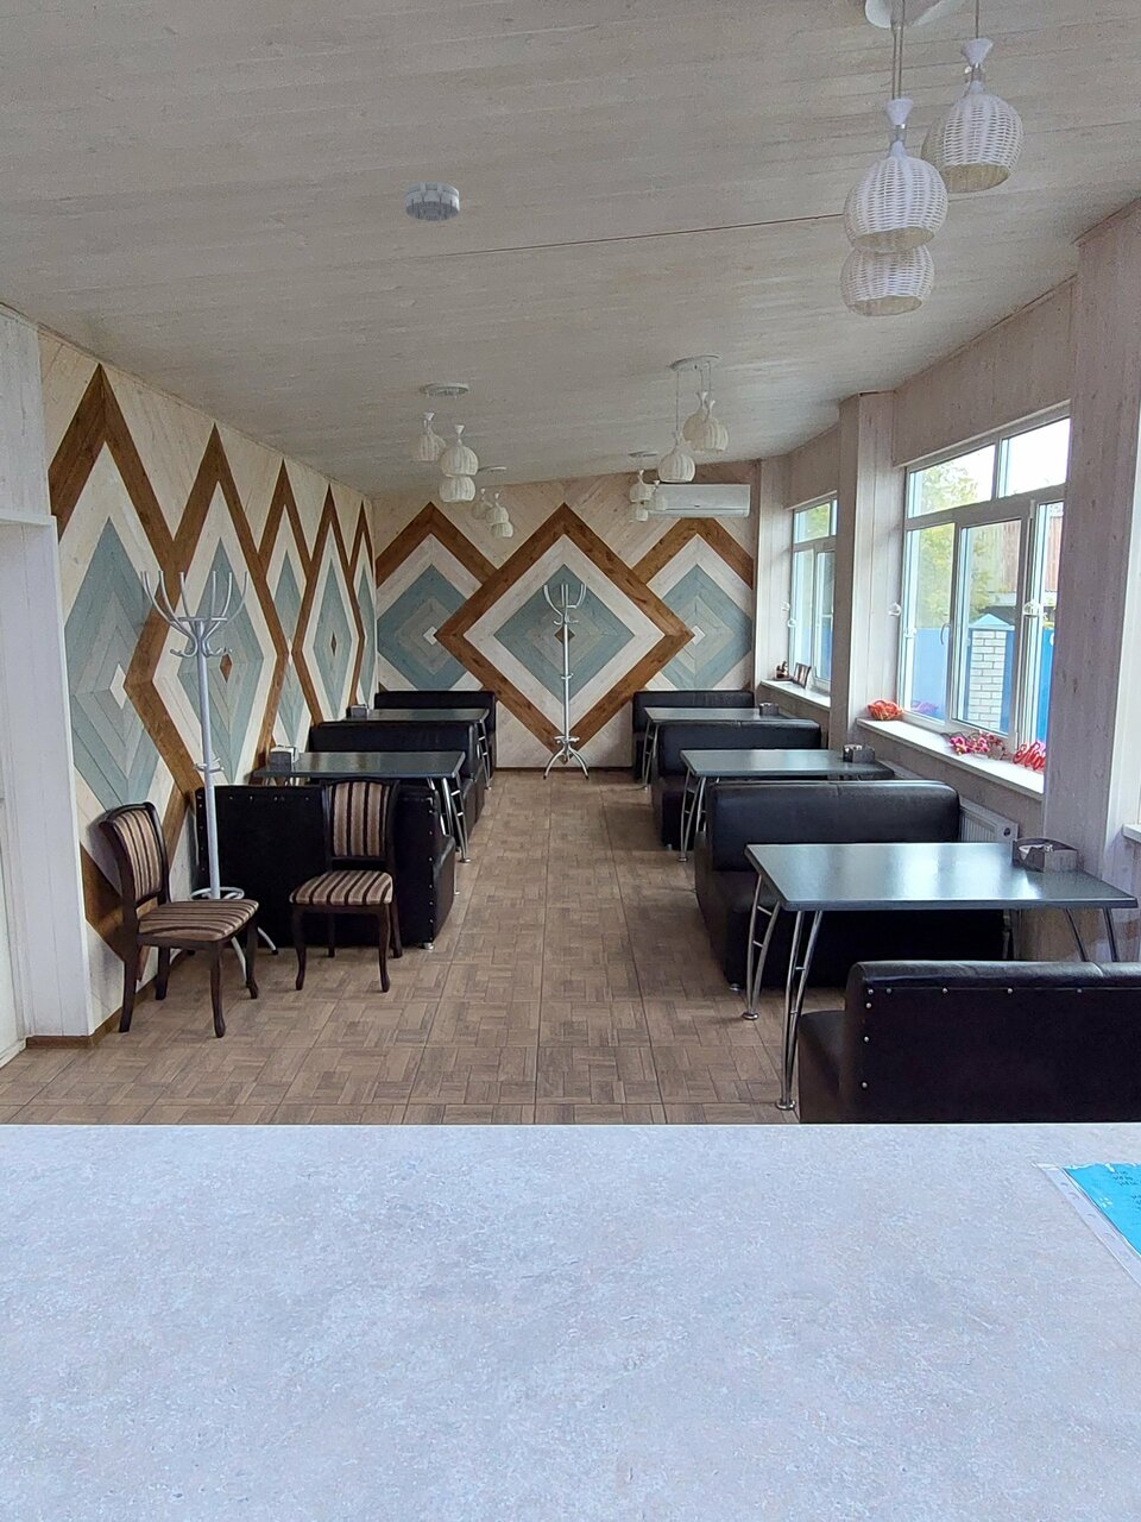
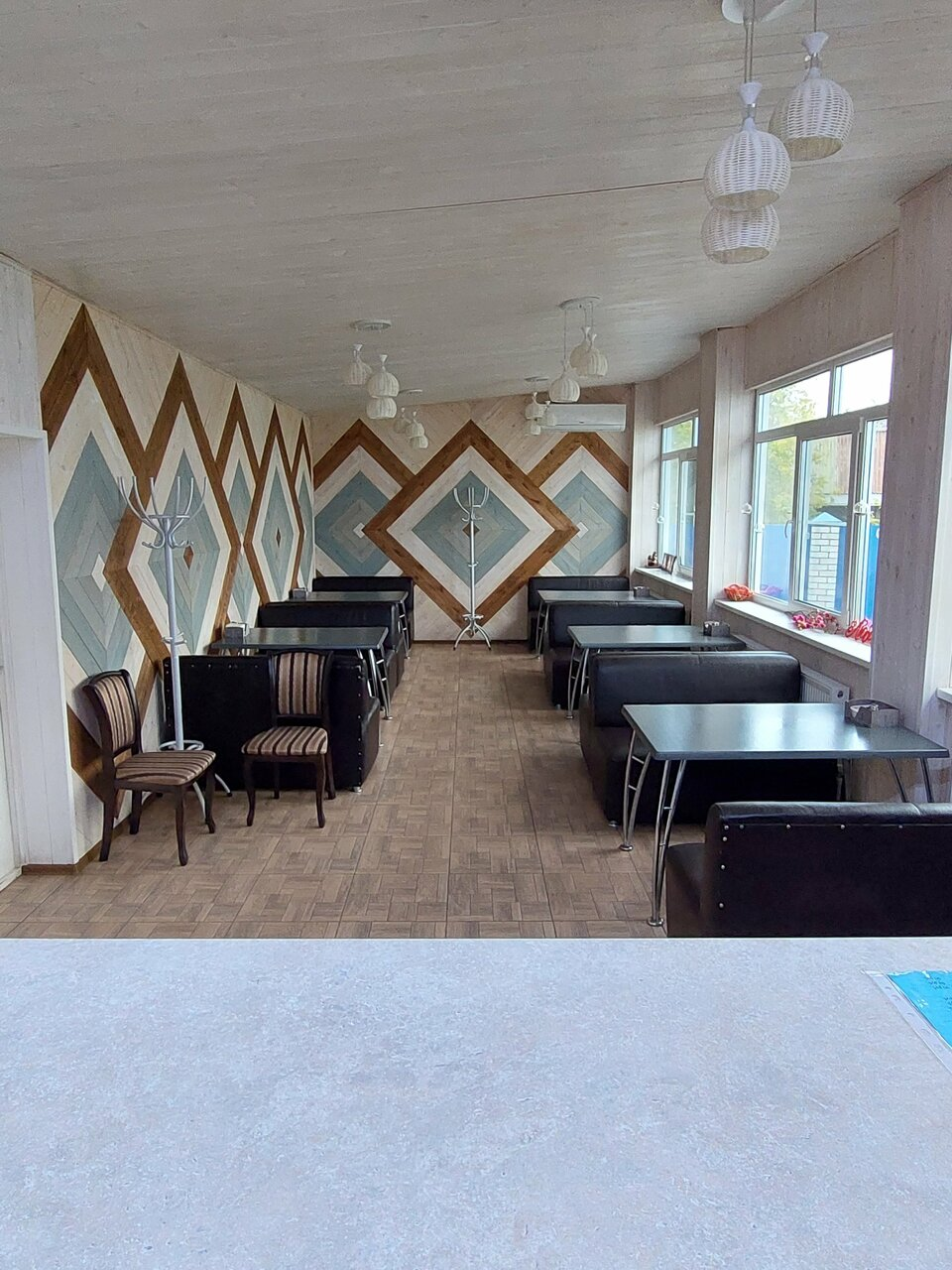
- smoke detector (431, 200)
